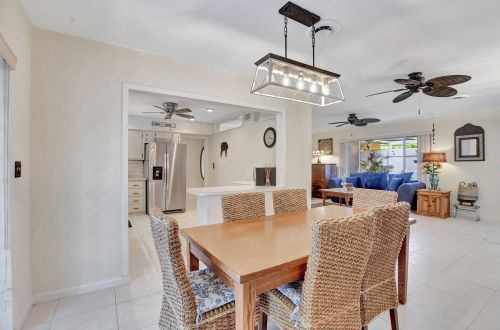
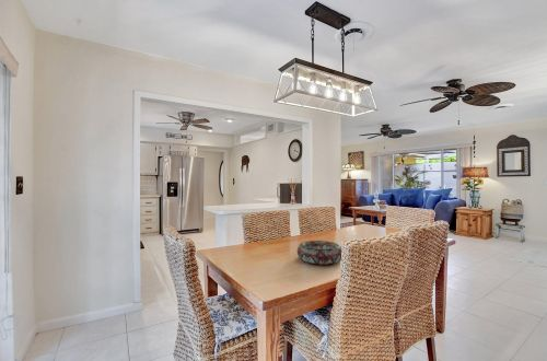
+ decorative bowl (319, 252)
